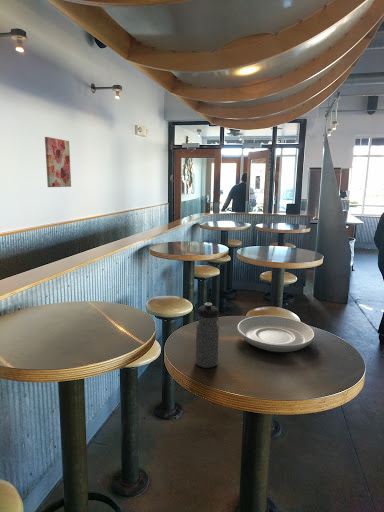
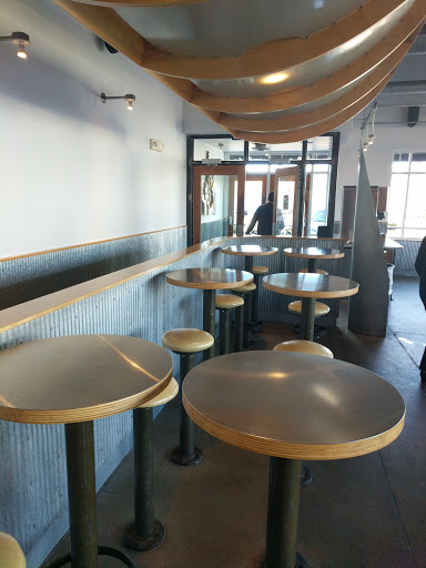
- wall art (58, 163)
- plate (274, 334)
- water bottle (207, 333)
